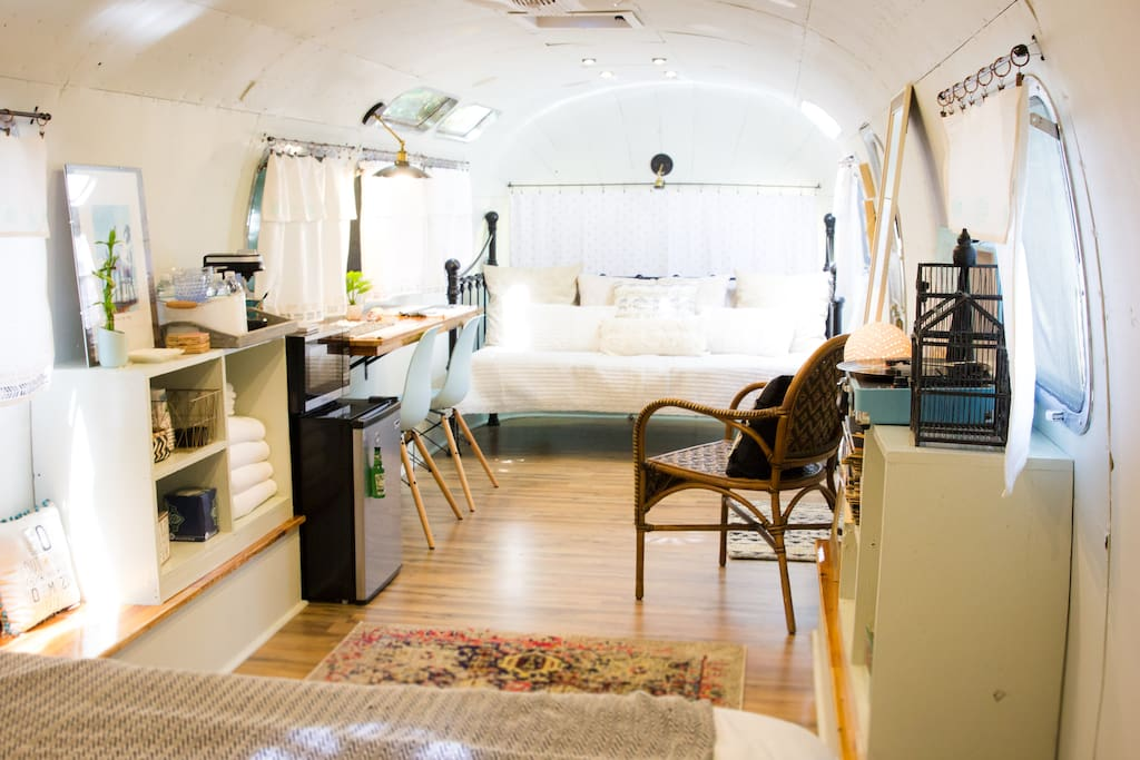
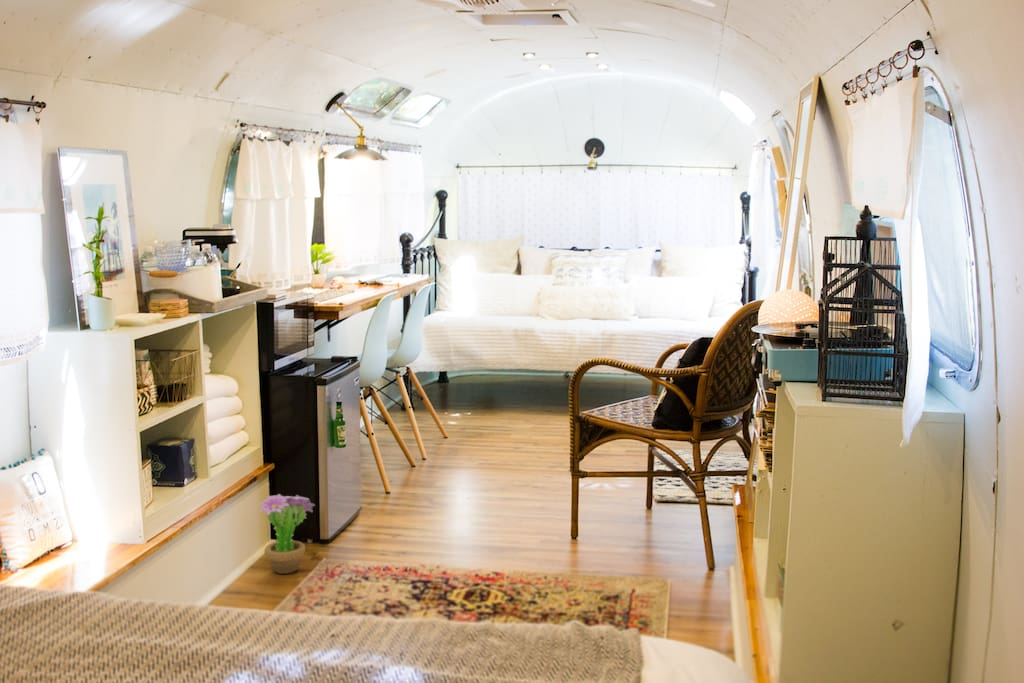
+ decorative plant (287, 528)
